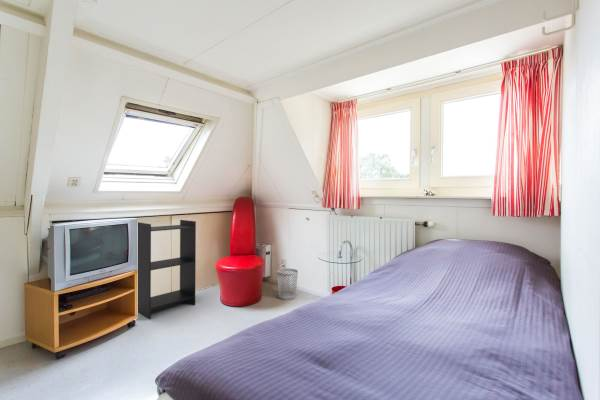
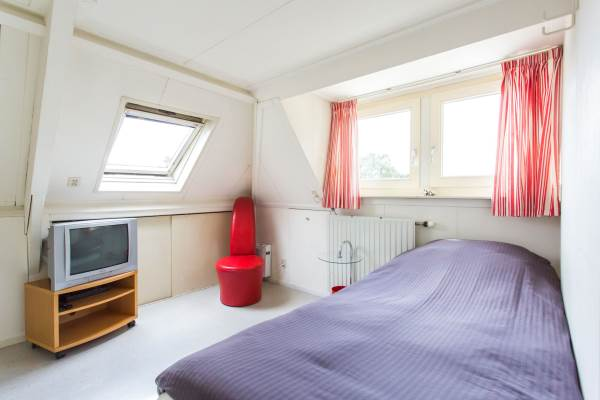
- wastebasket (287, 283)
- bookshelf (166, 264)
